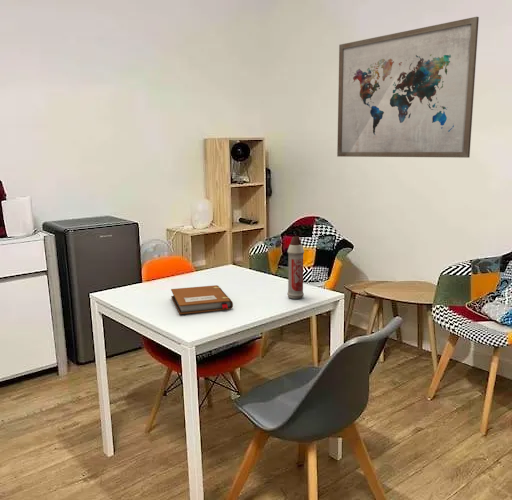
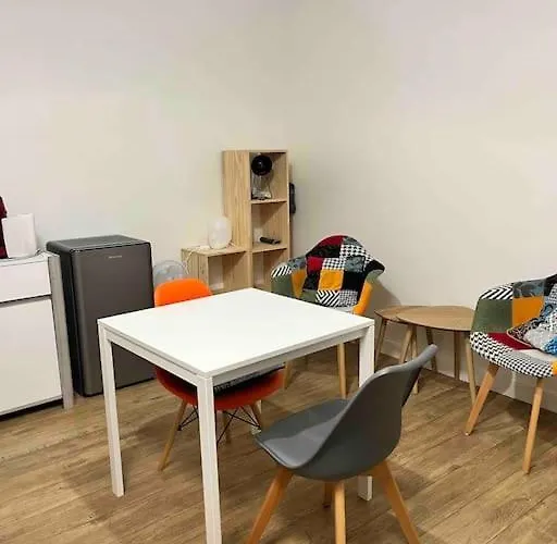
- wall art (398, 96)
- spray bottle (295, 266)
- notebook (201, 299)
